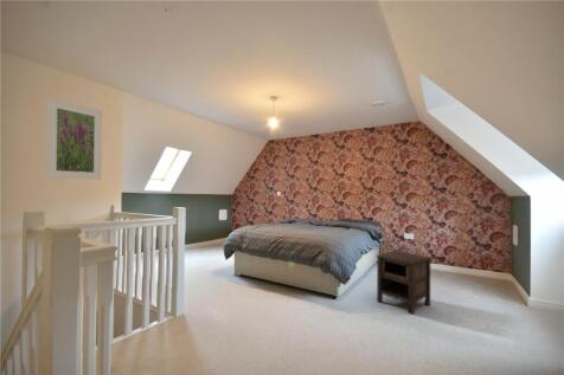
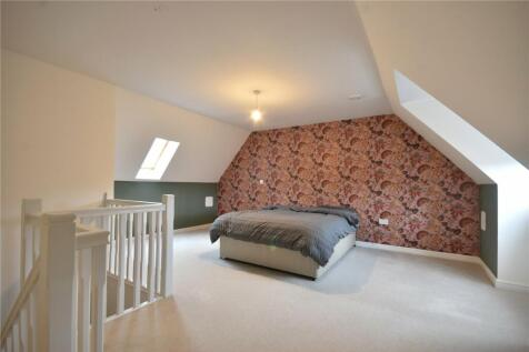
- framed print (76, 142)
- nightstand (403, 279)
